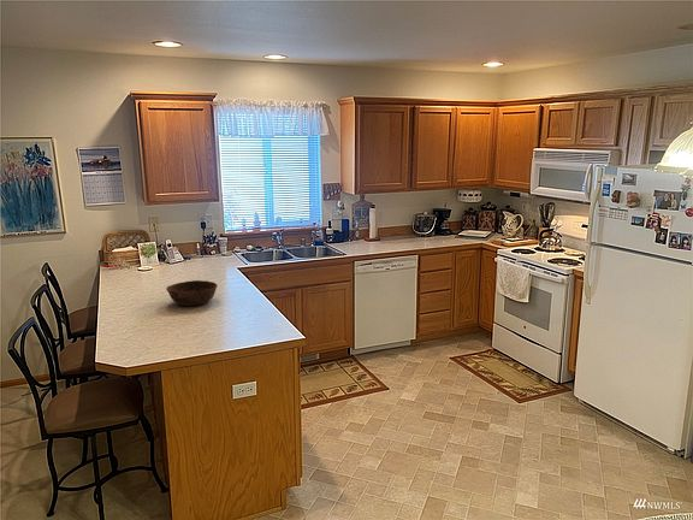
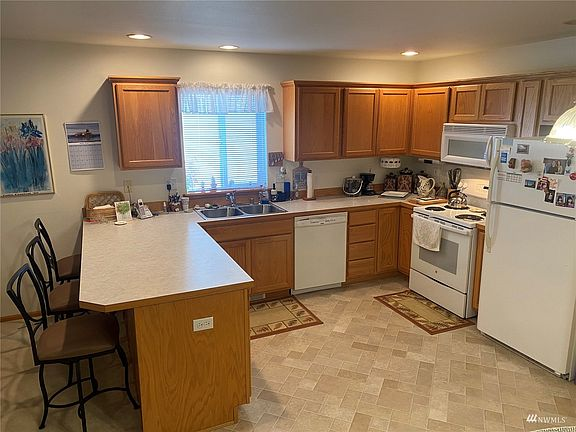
- bowl (192, 294)
